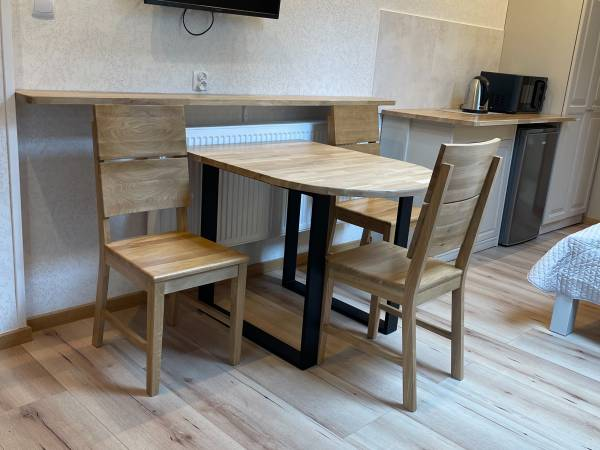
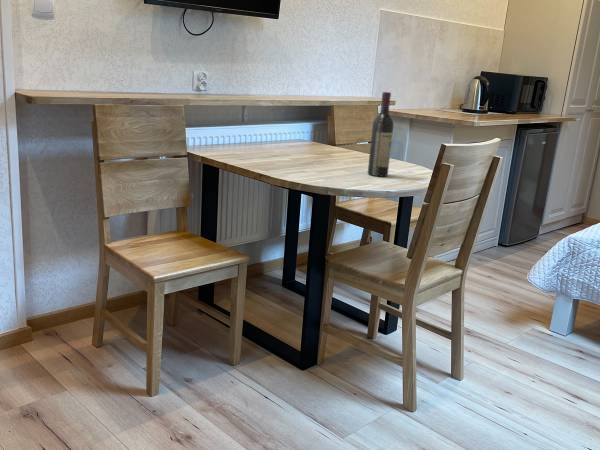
+ wine bottle (382, 134)
